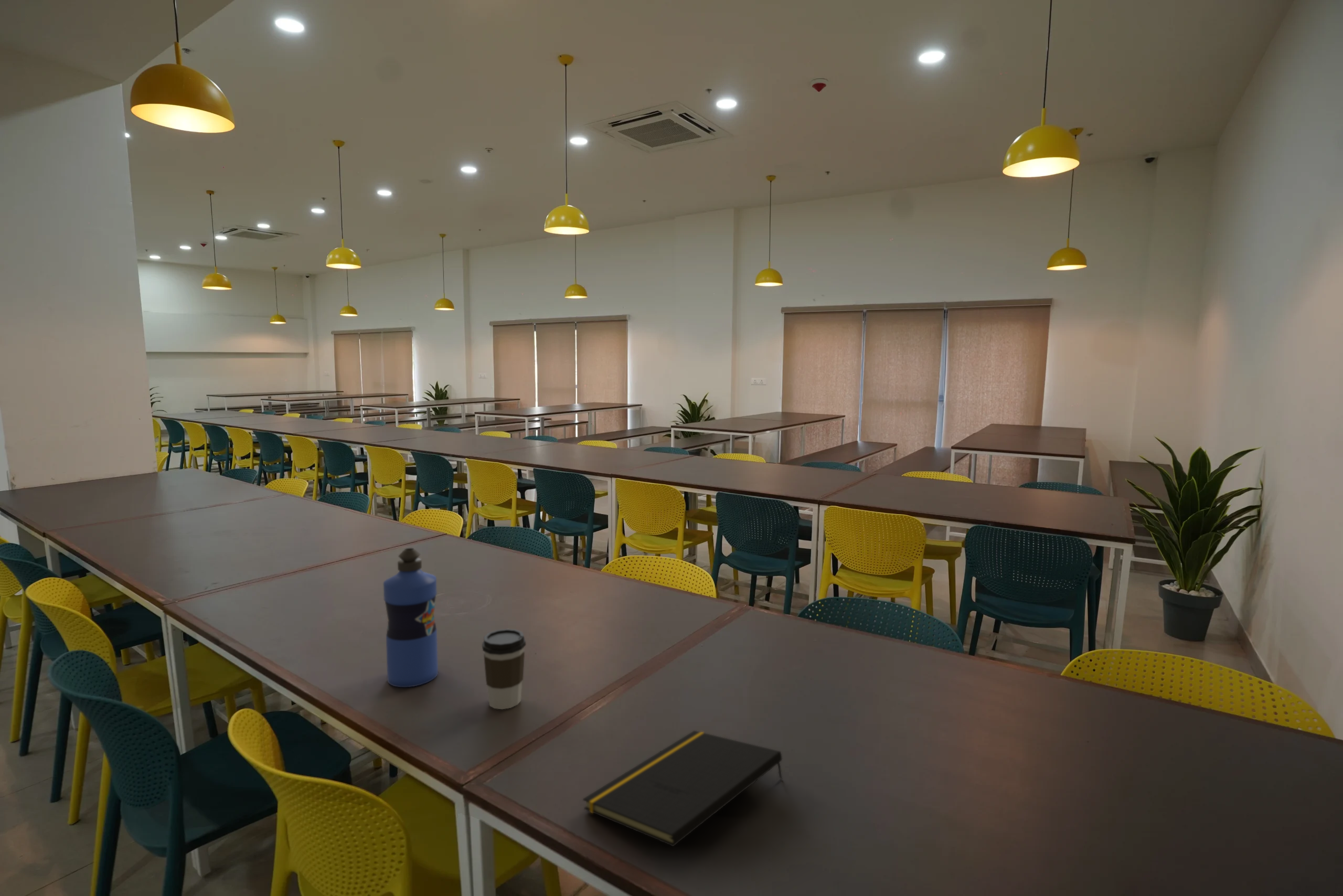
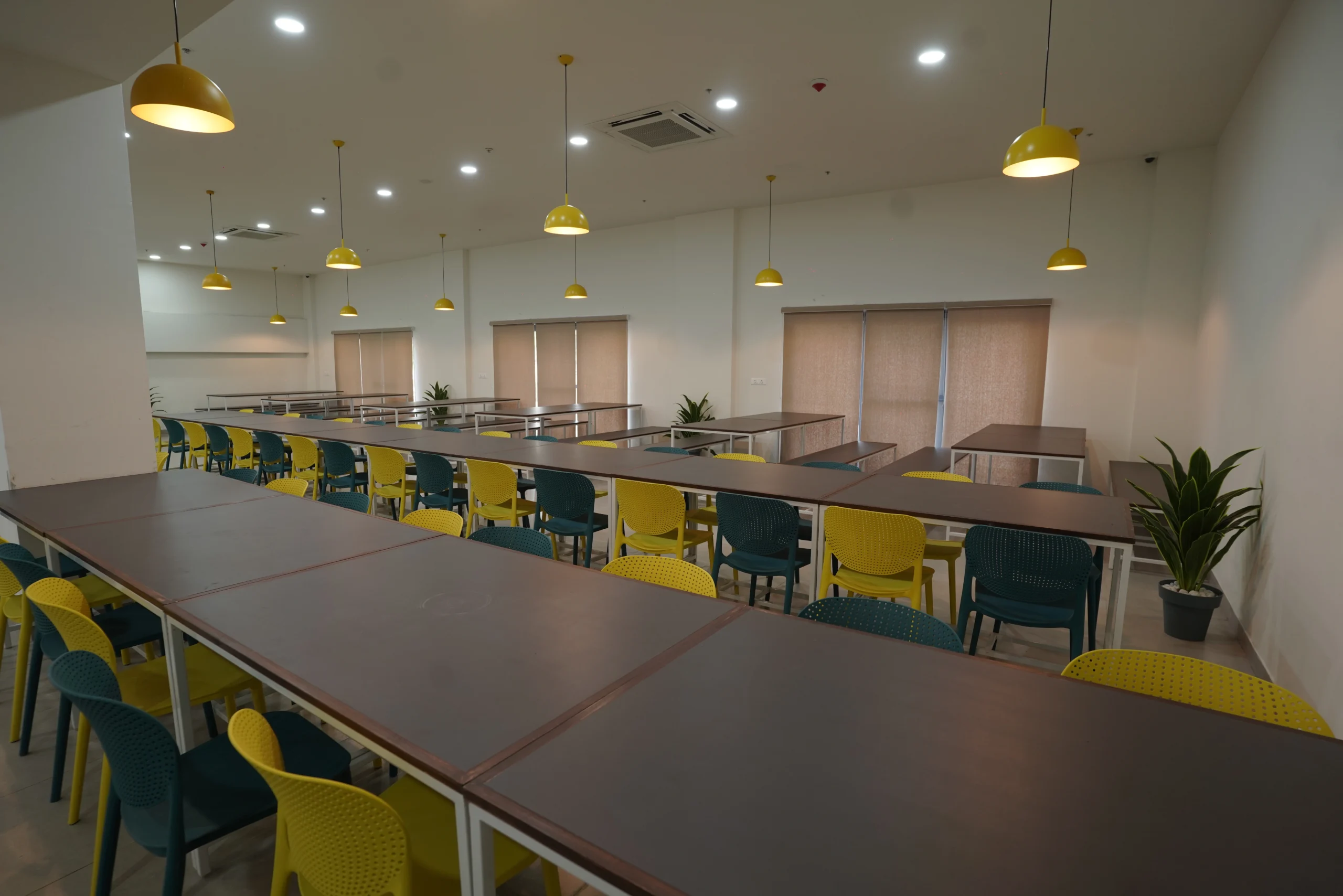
- notepad (685, 779)
- water bottle (411, 613)
- coffee cup (504, 669)
